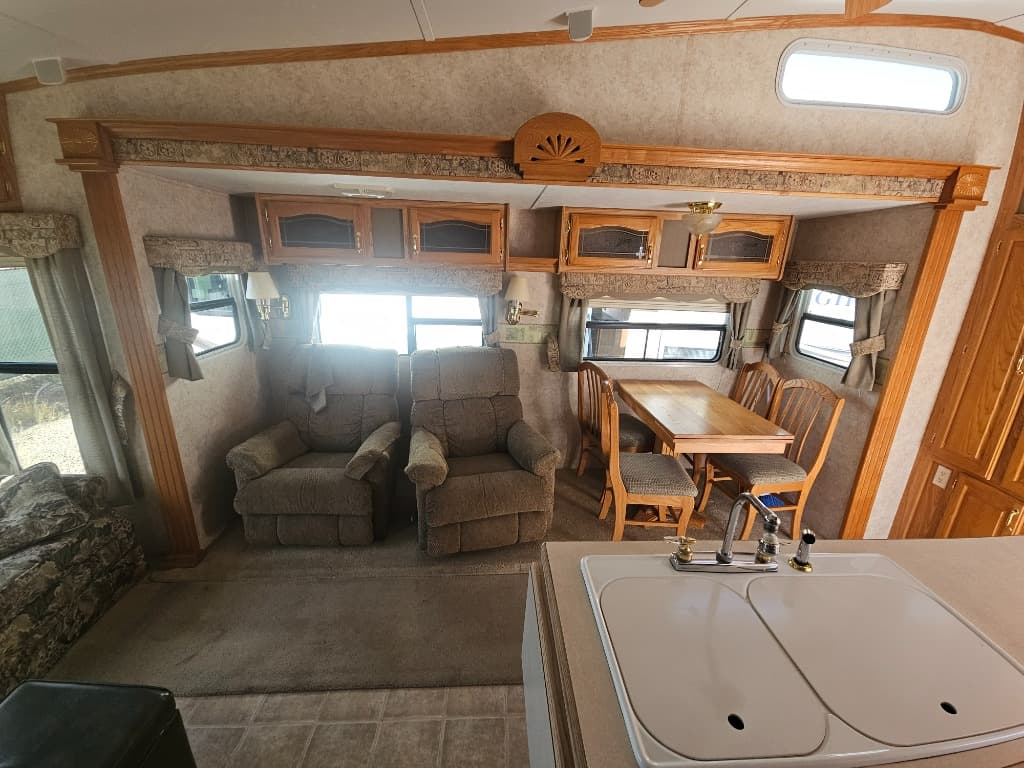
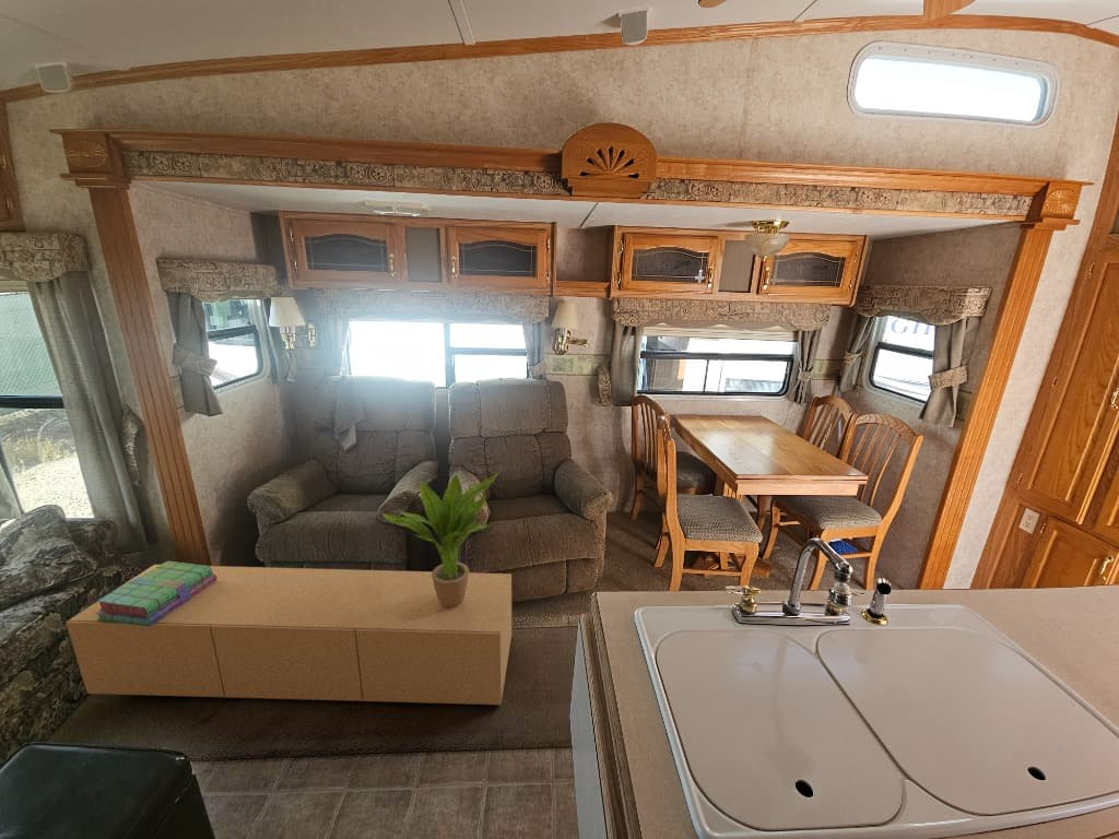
+ potted plant (450, 535)
+ sideboard (315, 630)
+ stack of books (158, 590)
